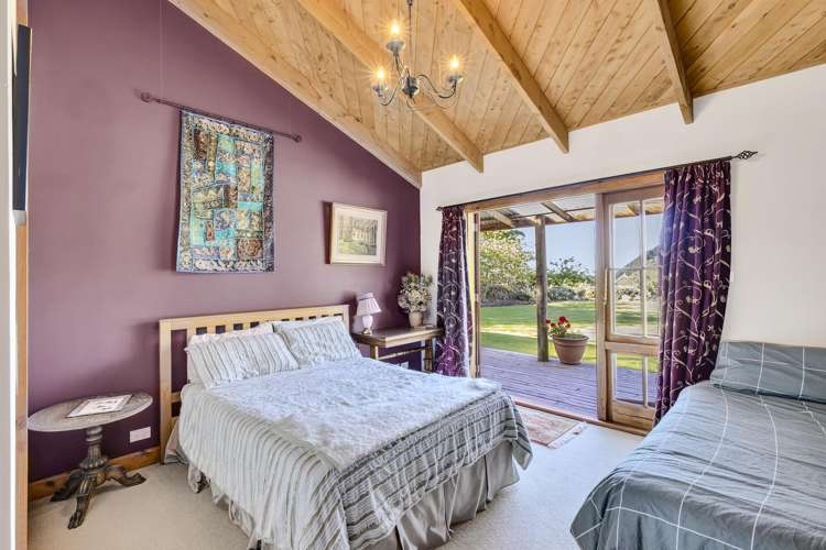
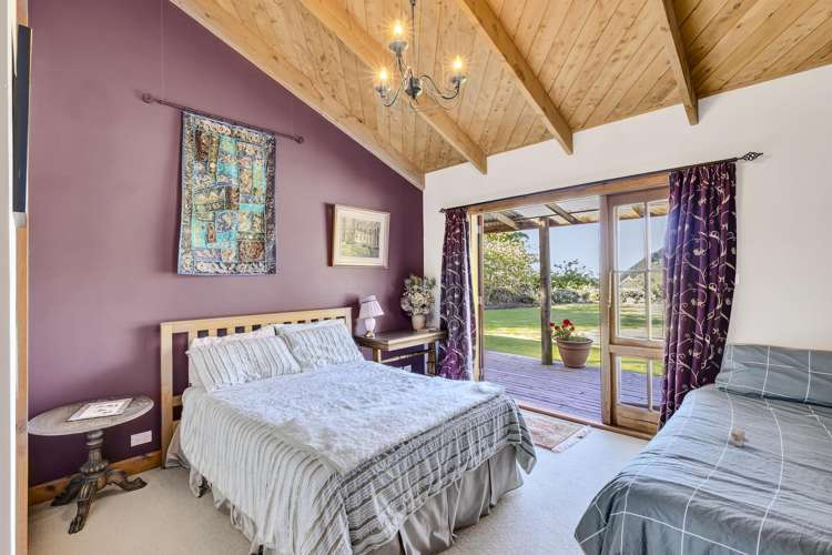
+ teddy bear (731, 435)
